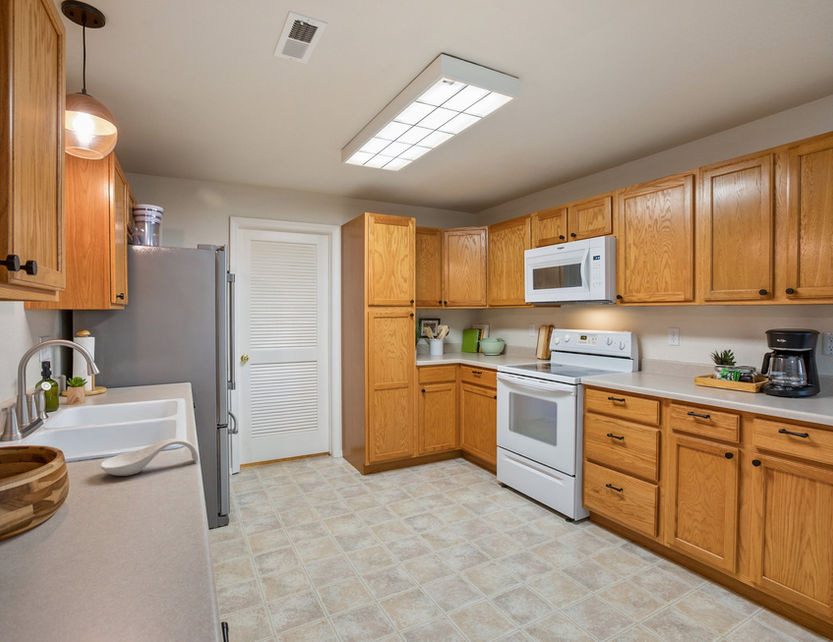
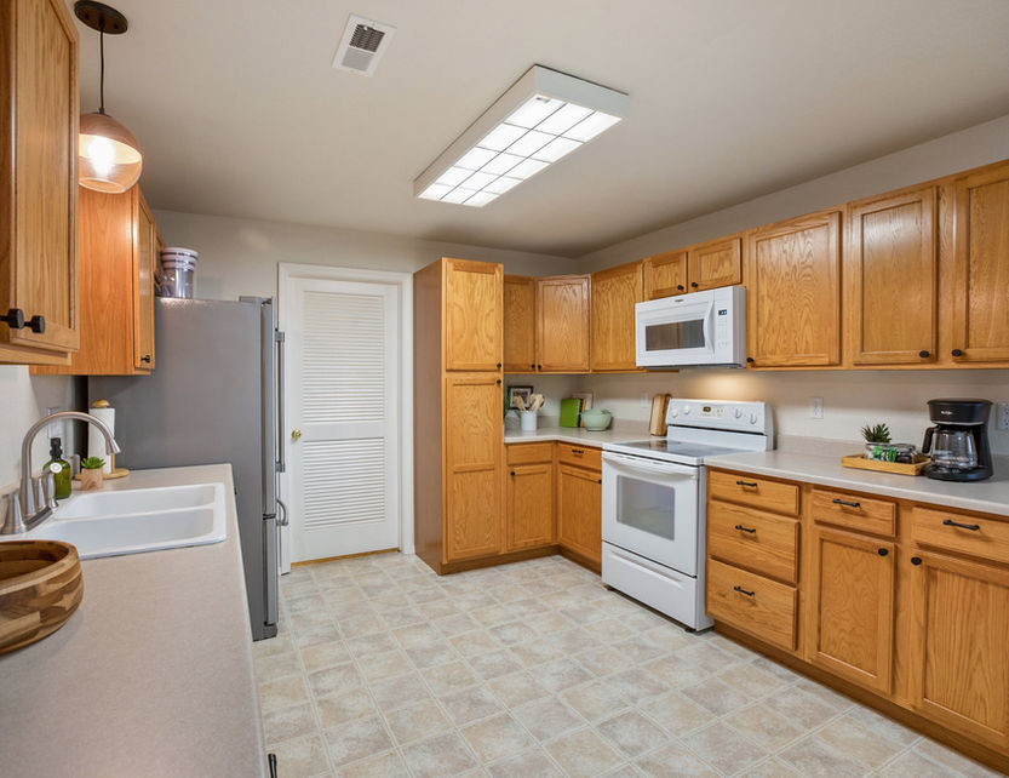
- spoon rest (151, 455)
